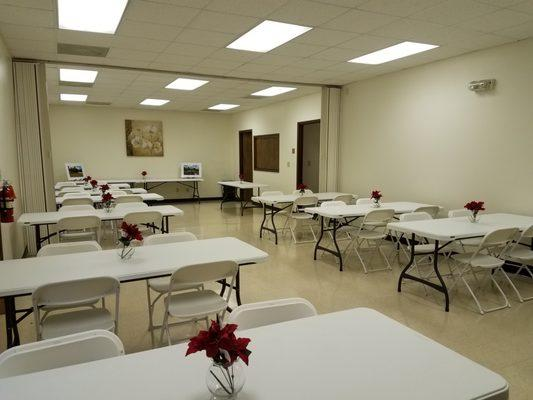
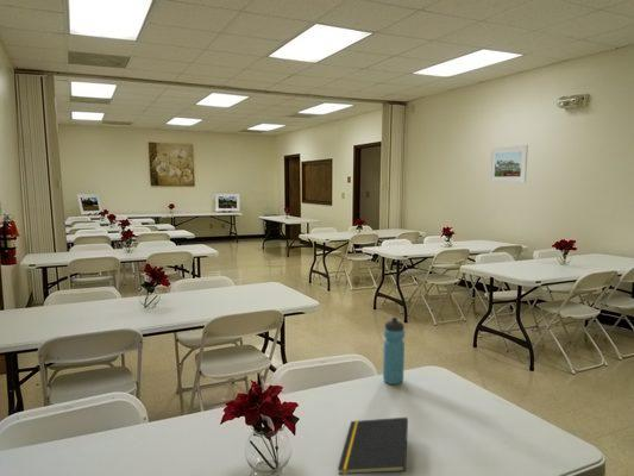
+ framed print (507, 164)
+ water bottle (394, 349)
+ notepad (375, 443)
